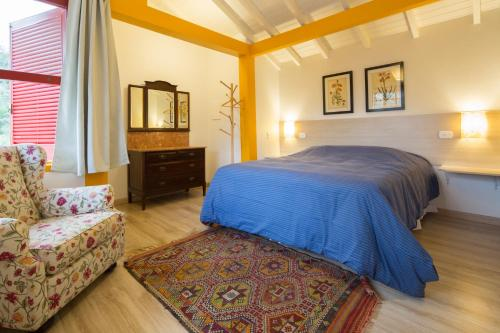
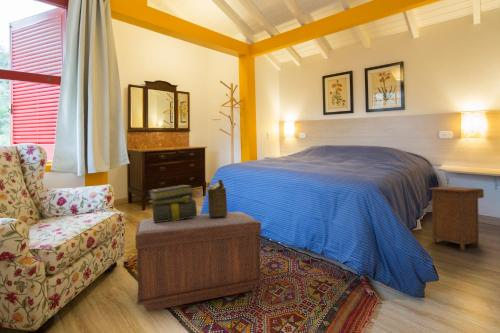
+ decorative box (218, 196)
+ bench (198, 253)
+ stack of books (172, 202)
+ nightstand (459, 215)
